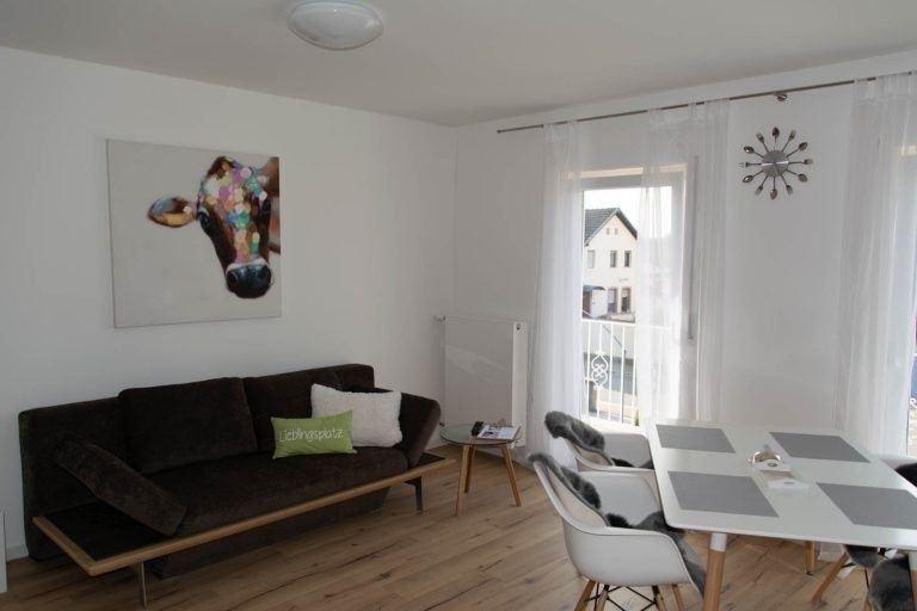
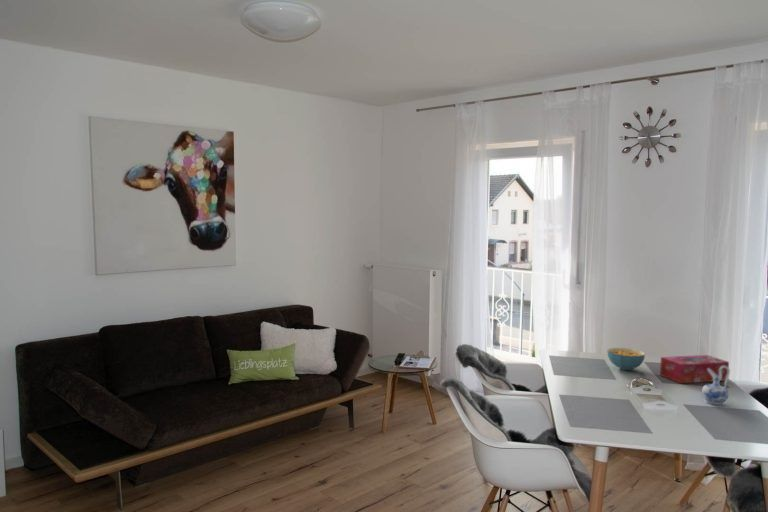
+ tissue box (693, 368)
+ cereal bowl (625, 360)
+ ceramic pitcher (715, 383)
